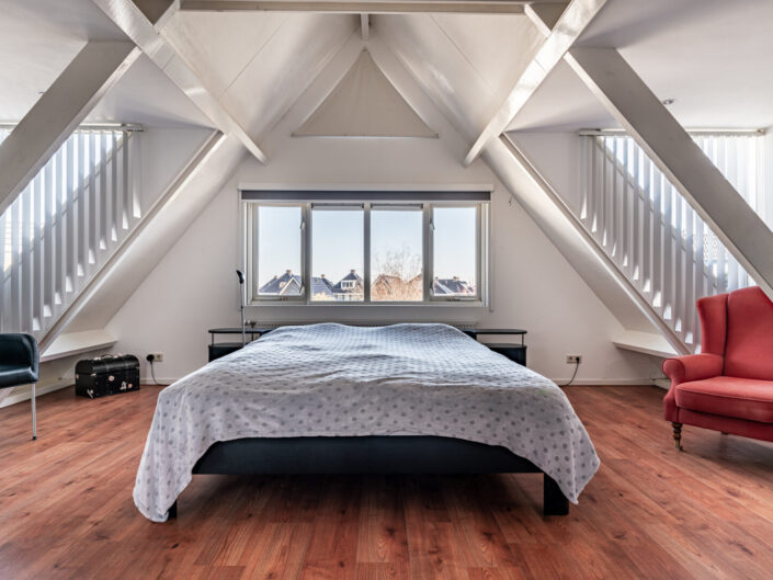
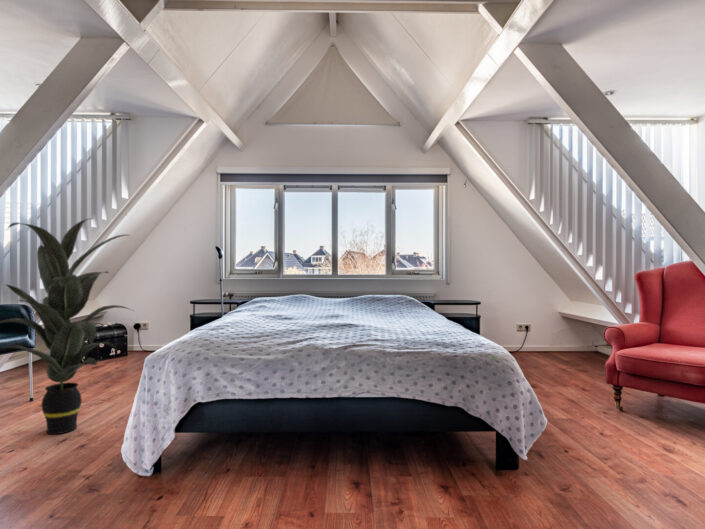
+ indoor plant (72, 323)
